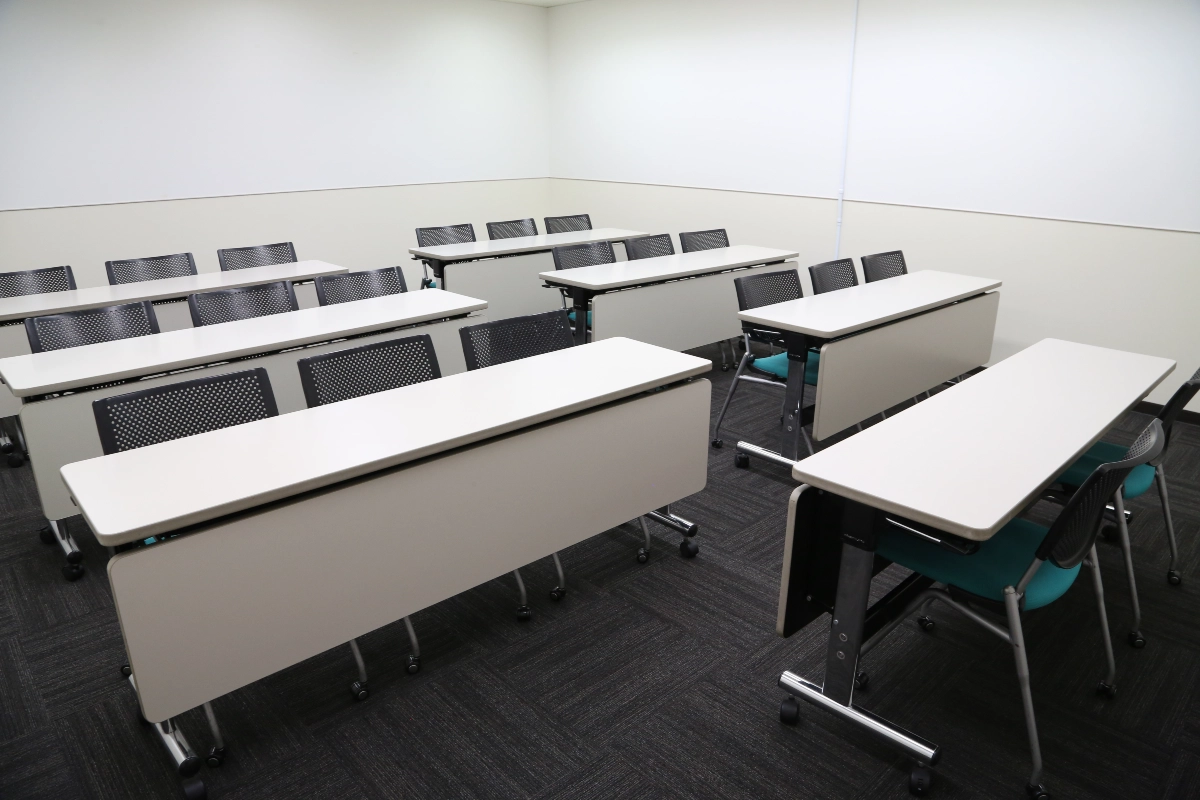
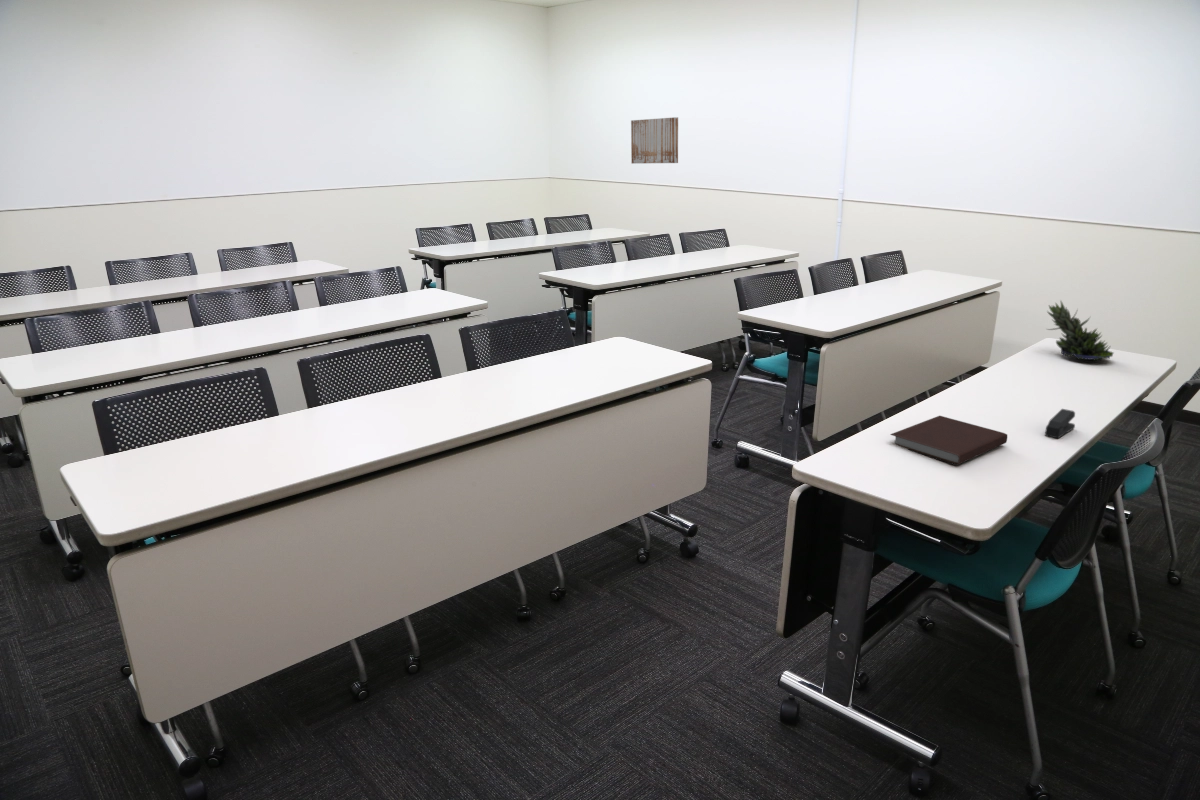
+ wall art (654, 141)
+ succulent plant (1080, 330)
+ notebook (948, 439)
+ stapler (1061, 422)
